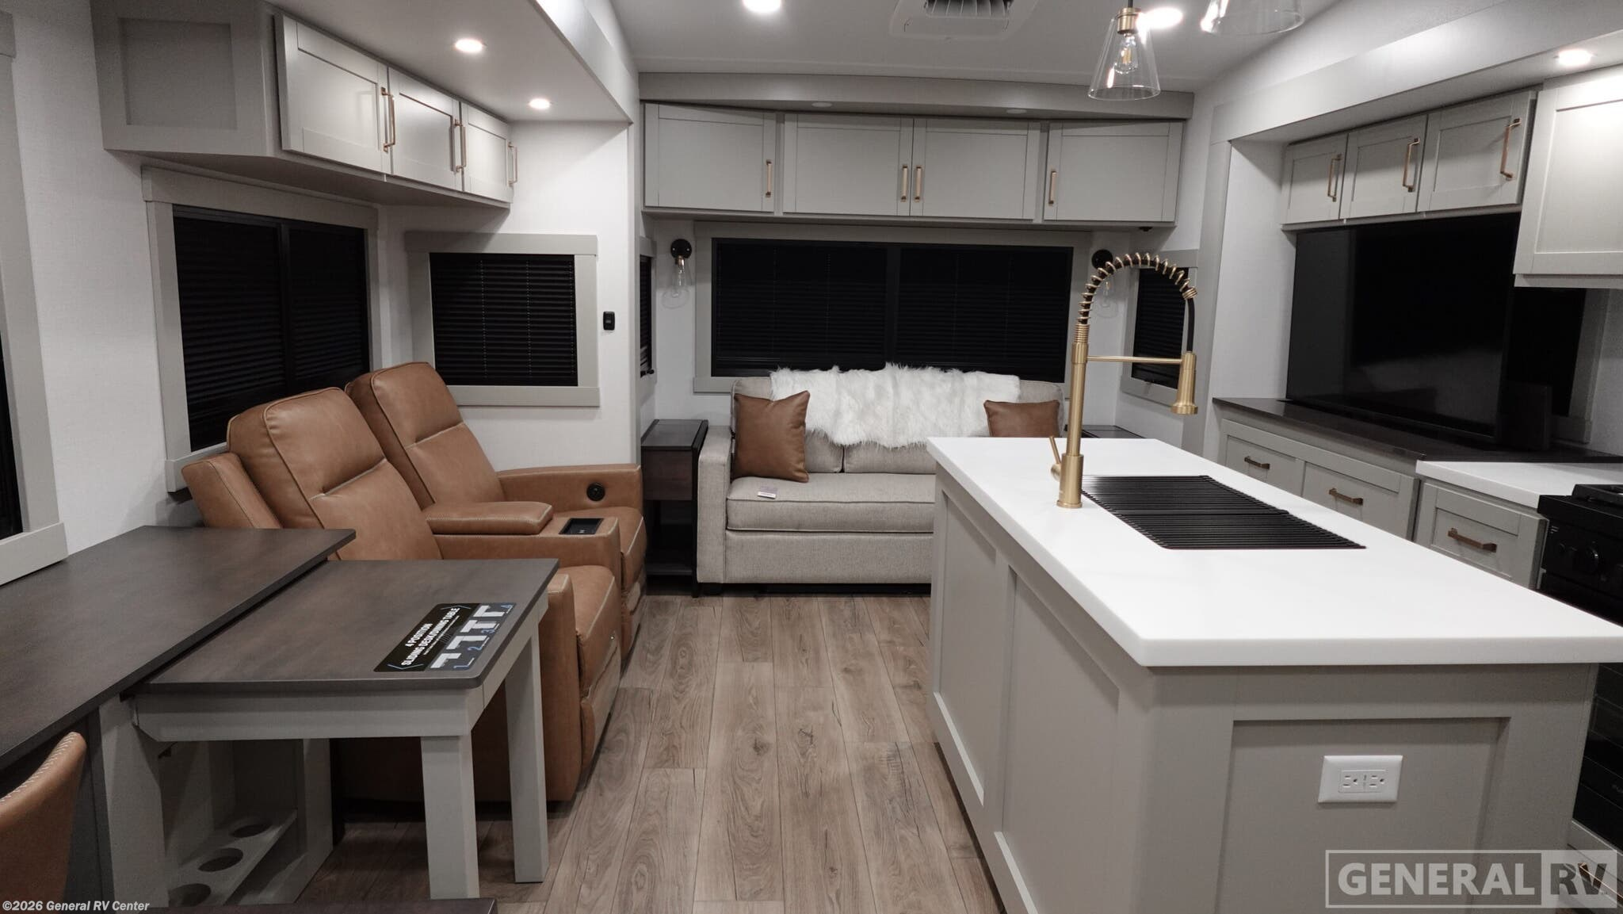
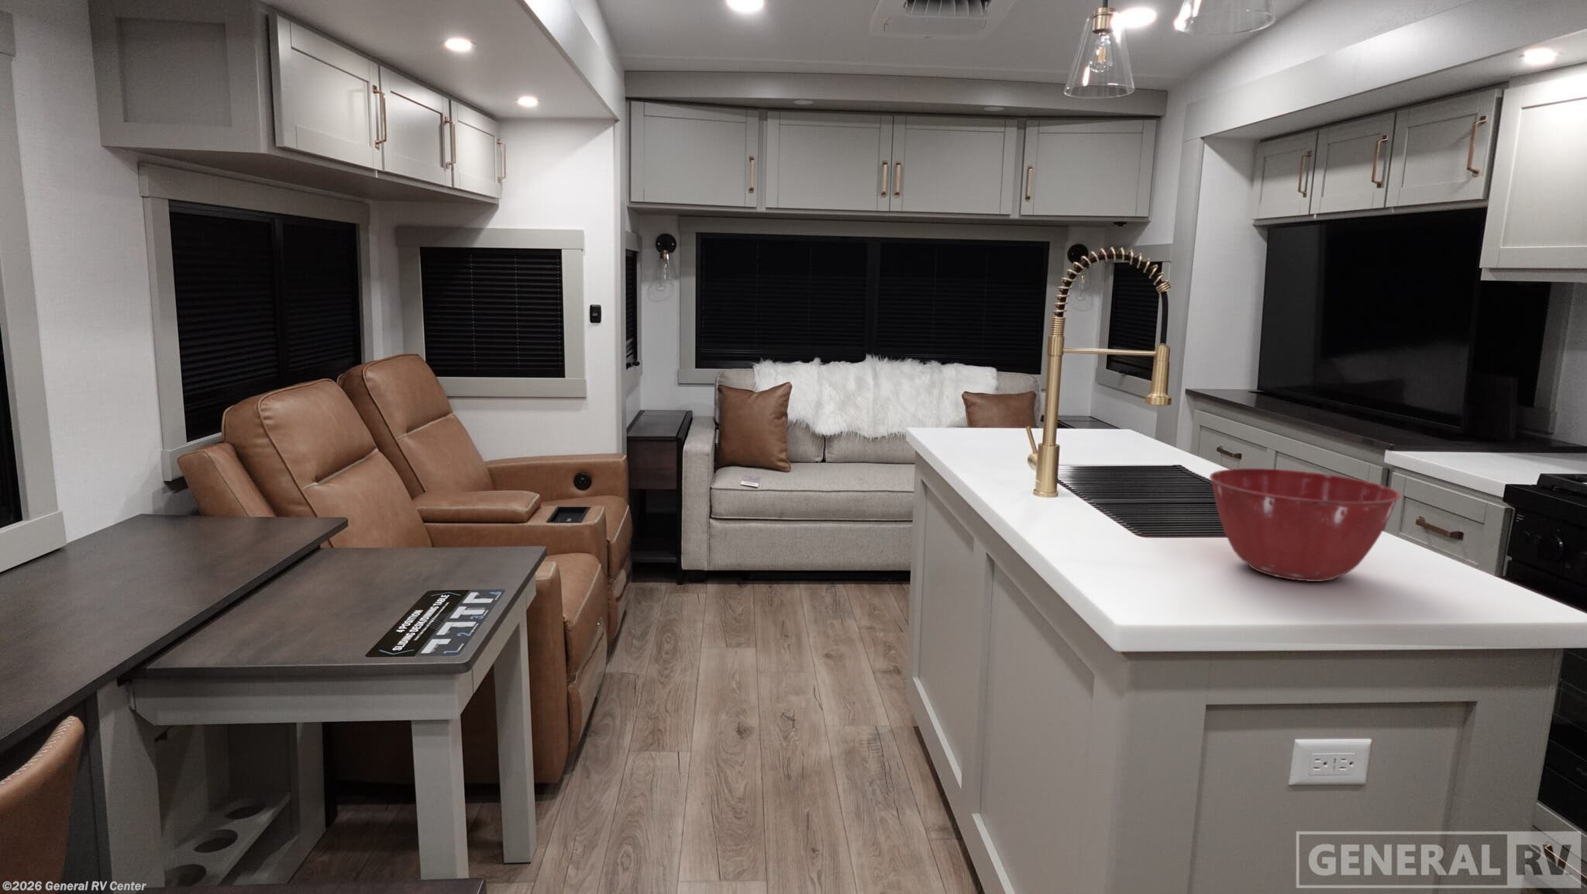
+ mixing bowl (1296, 527)
